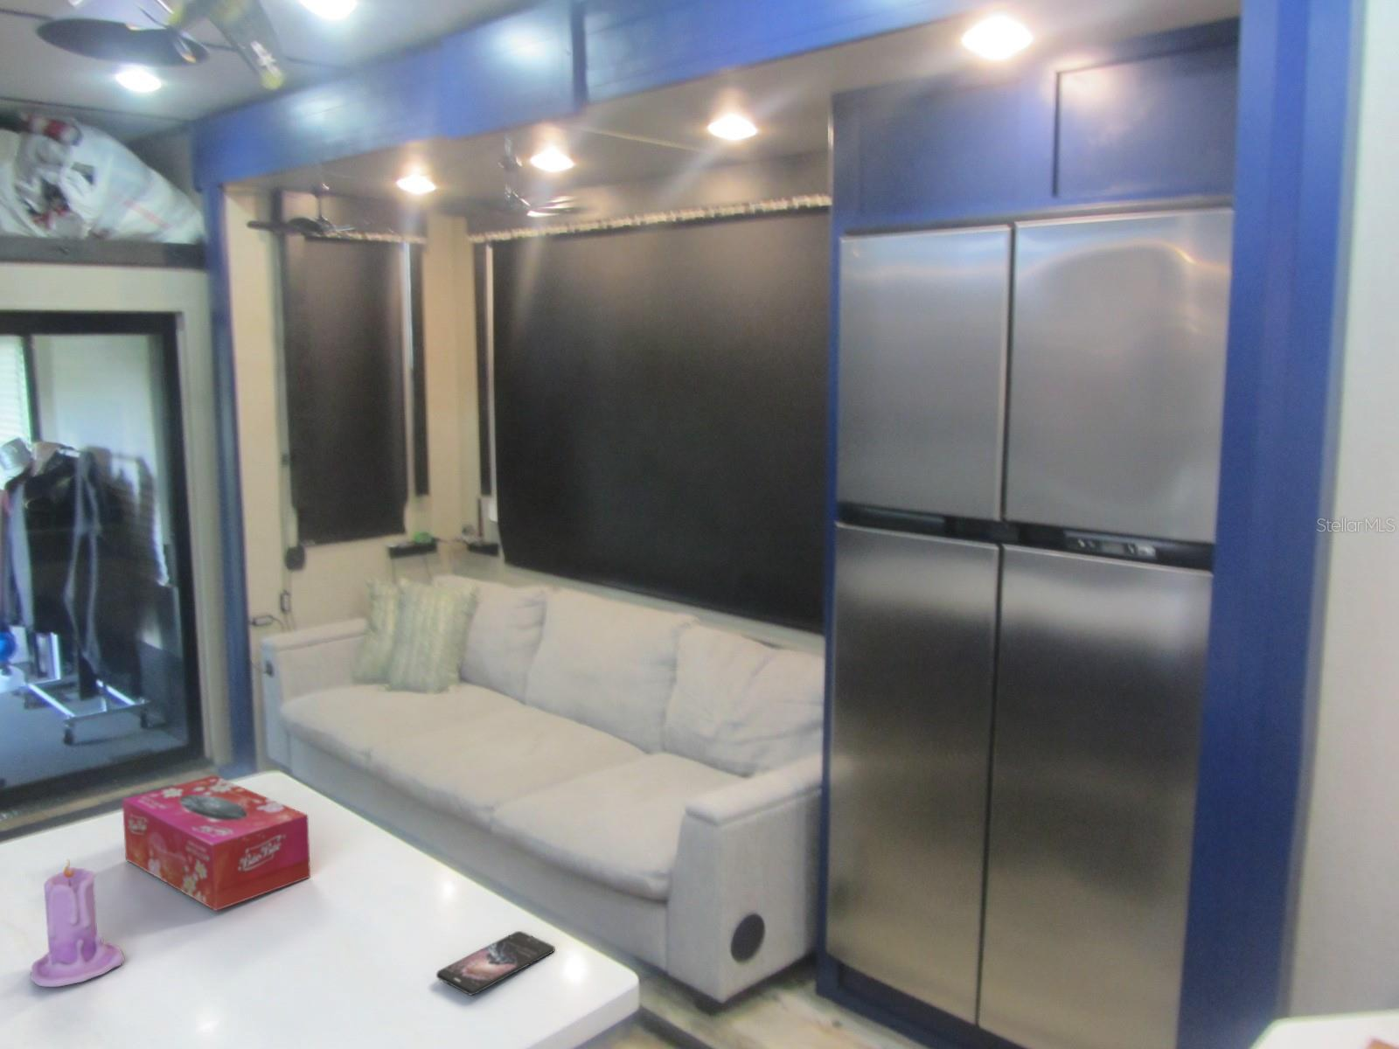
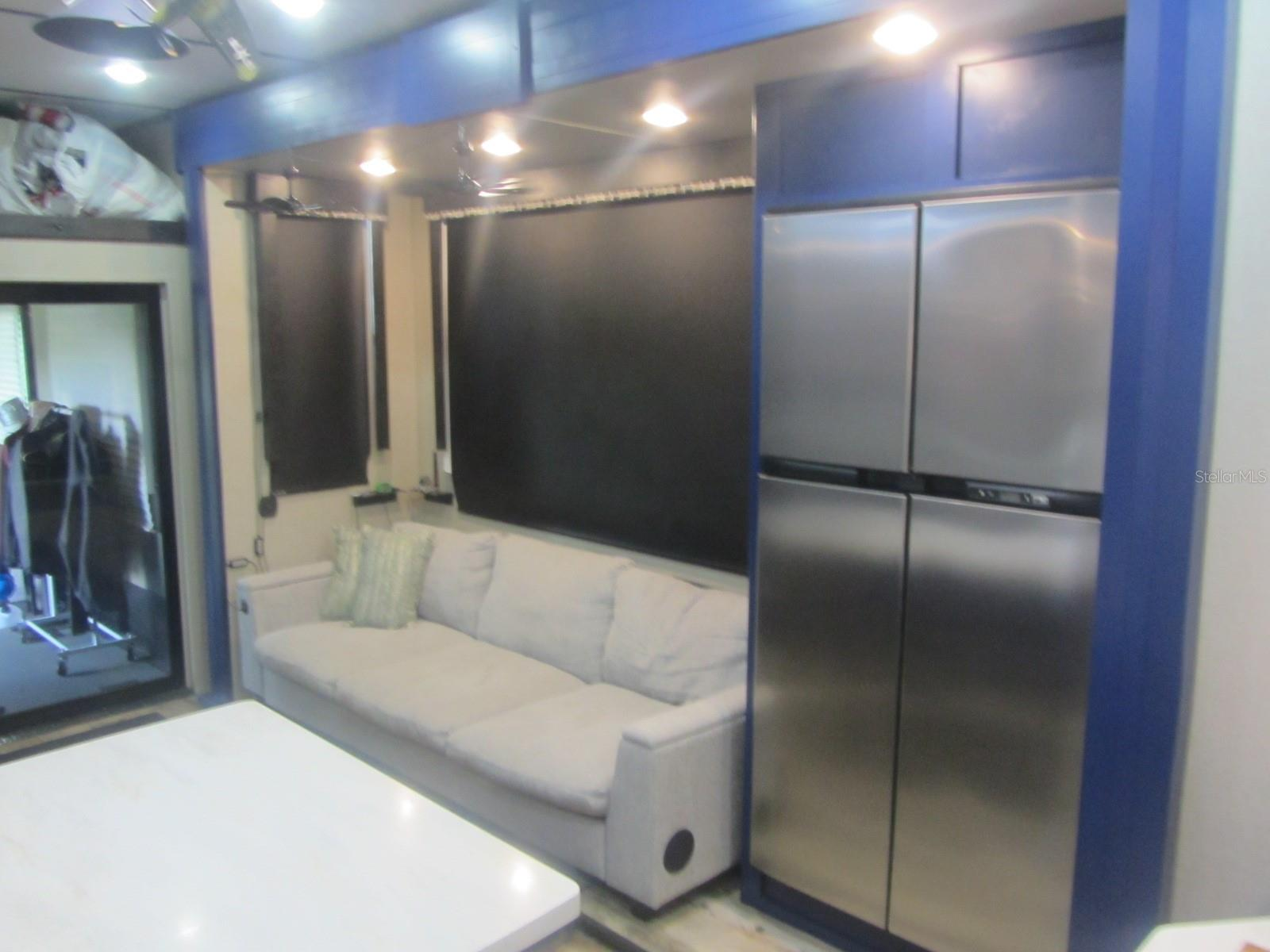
- tissue box (214, 837)
- candle (72, 911)
- smartphone (497, 962)
